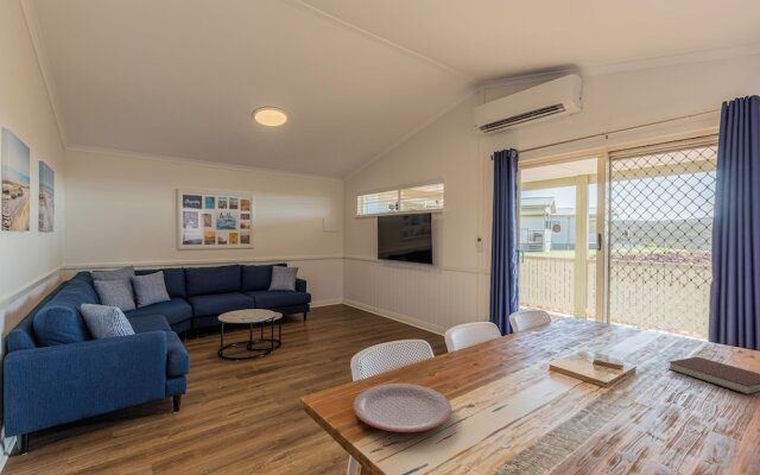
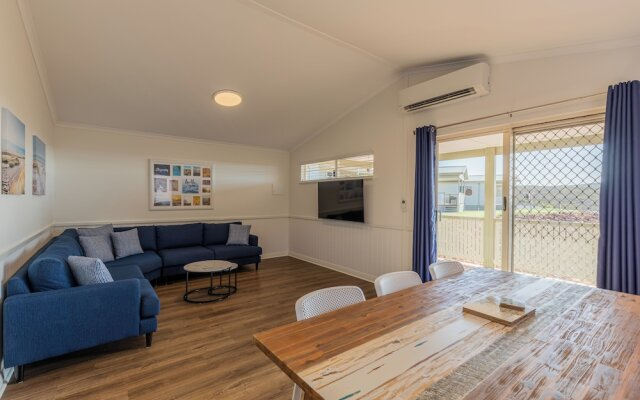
- plate (401, 407)
- notebook (720, 373)
